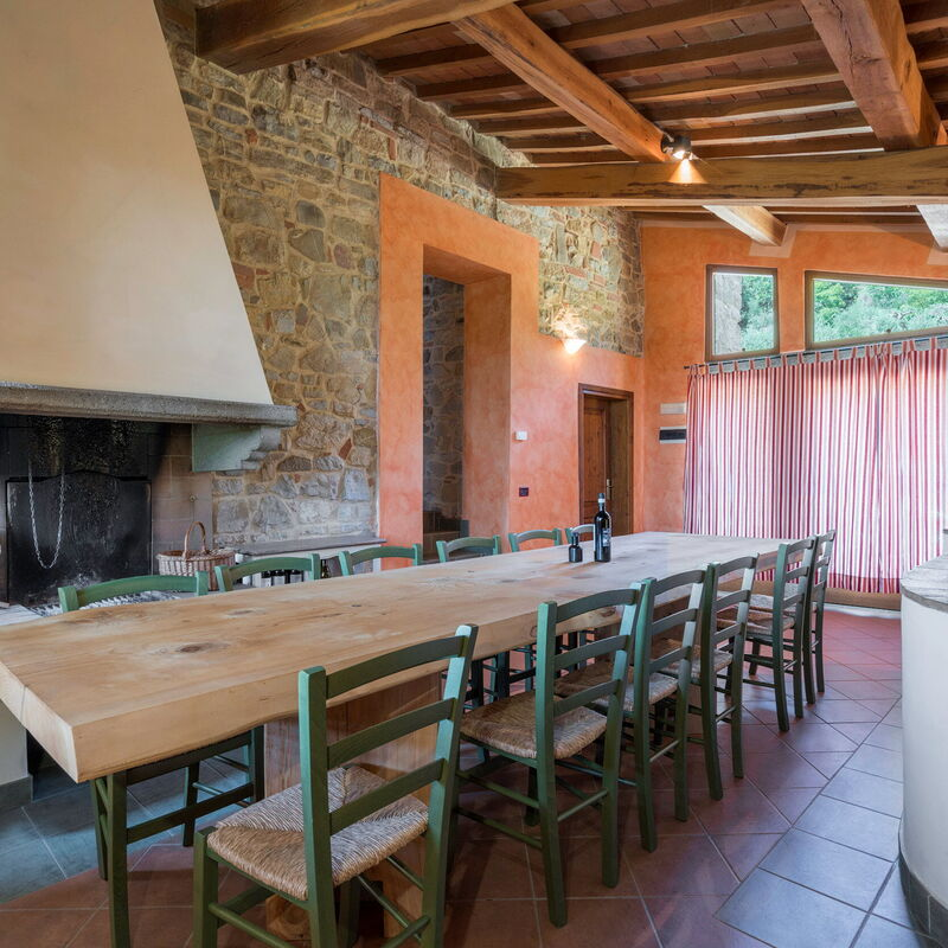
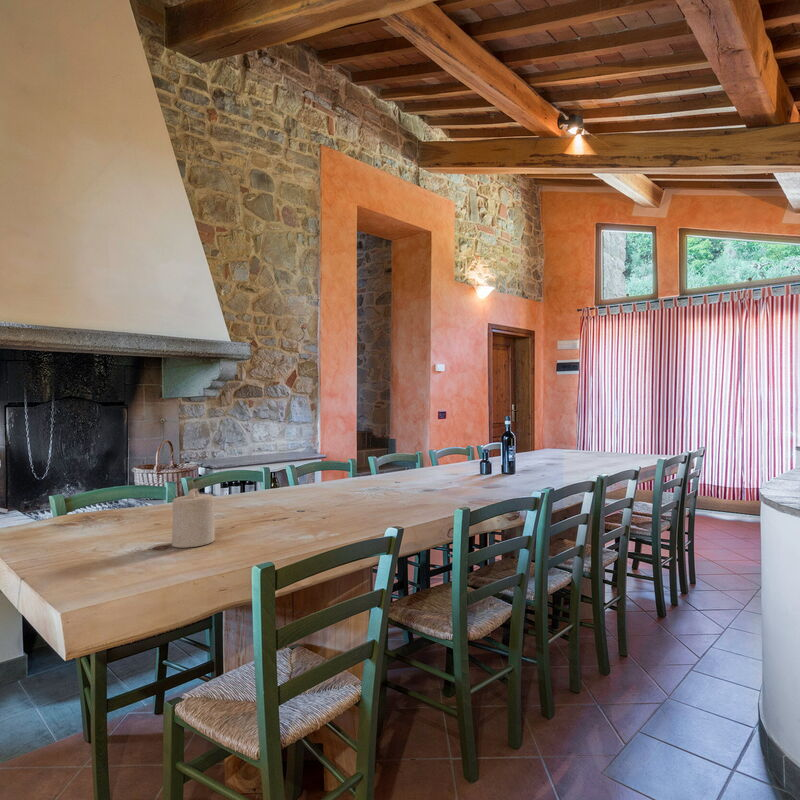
+ candle (193, 515)
